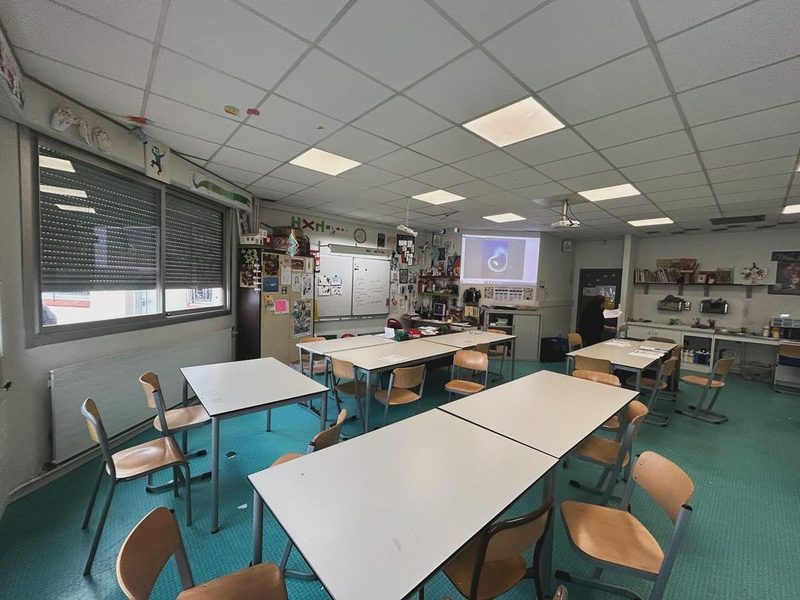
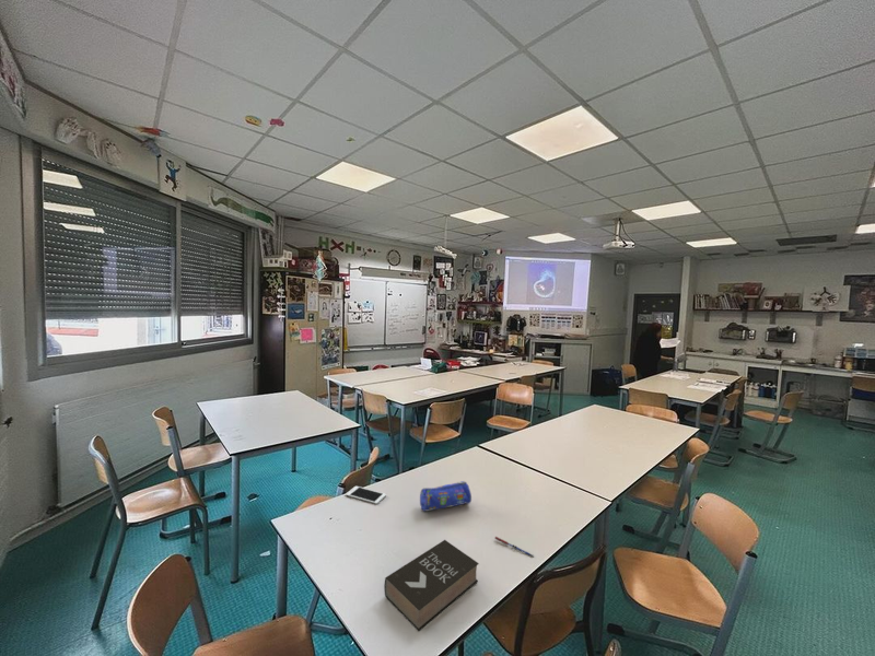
+ book (432, 578)
+ pencil case (445, 494)
+ pen (513, 546)
+ cell phone (365, 494)
